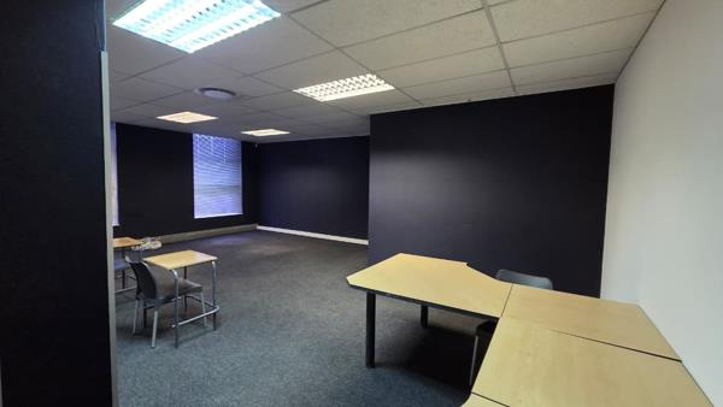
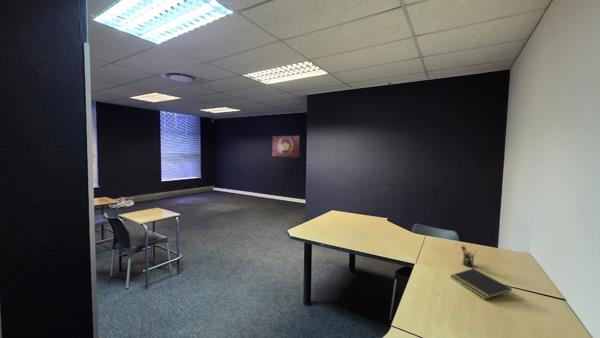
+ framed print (285, 146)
+ pen holder (468, 255)
+ notepad (478, 282)
